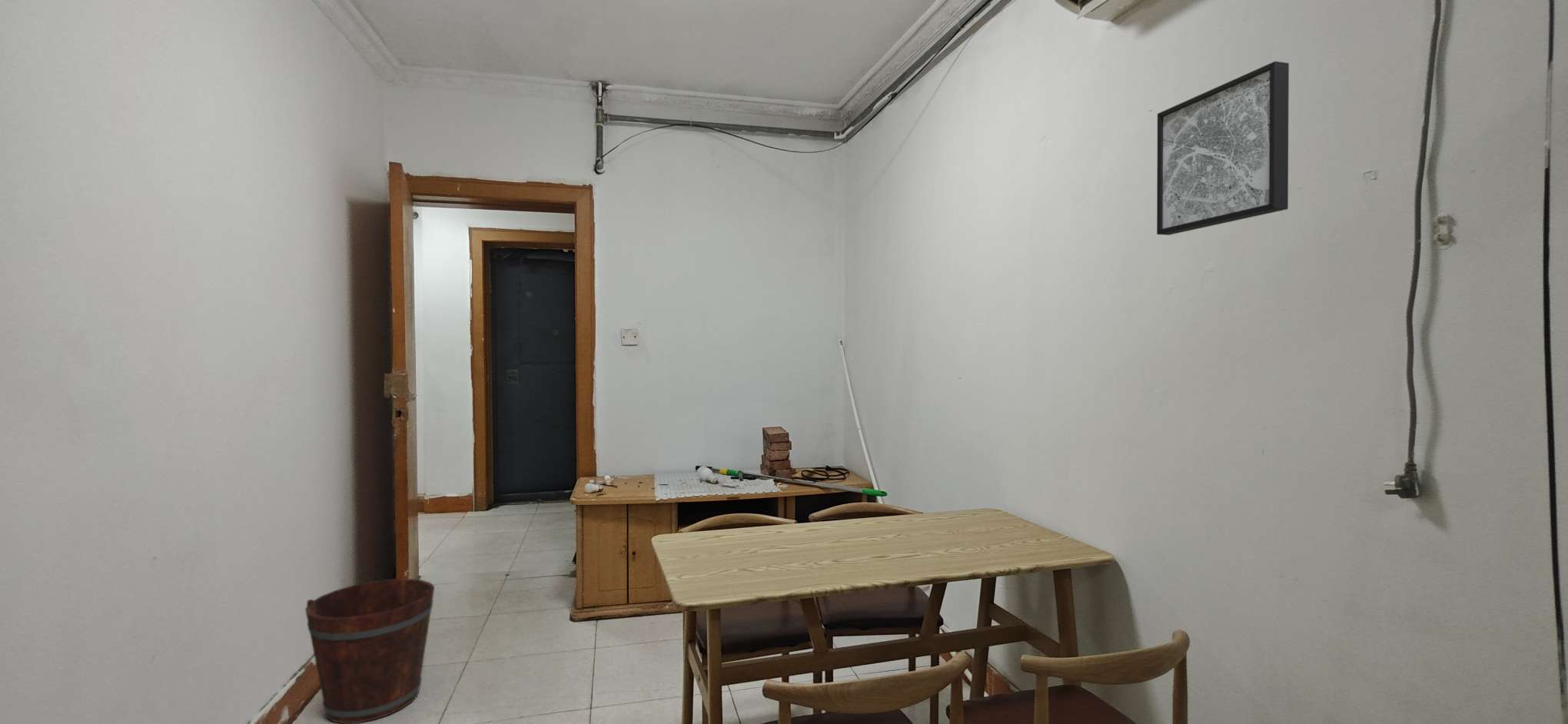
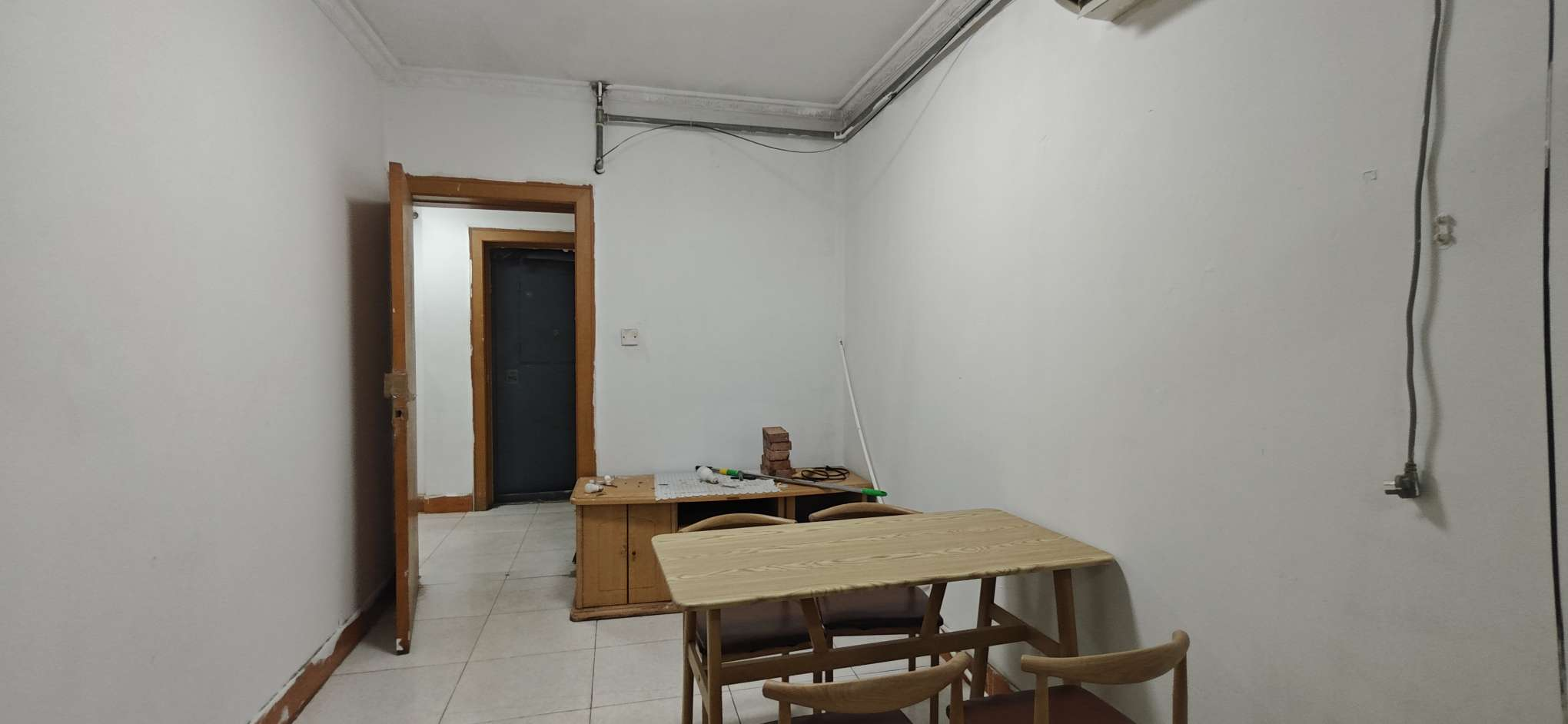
- bucket (373, 646)
- wall art (1216, 157)
